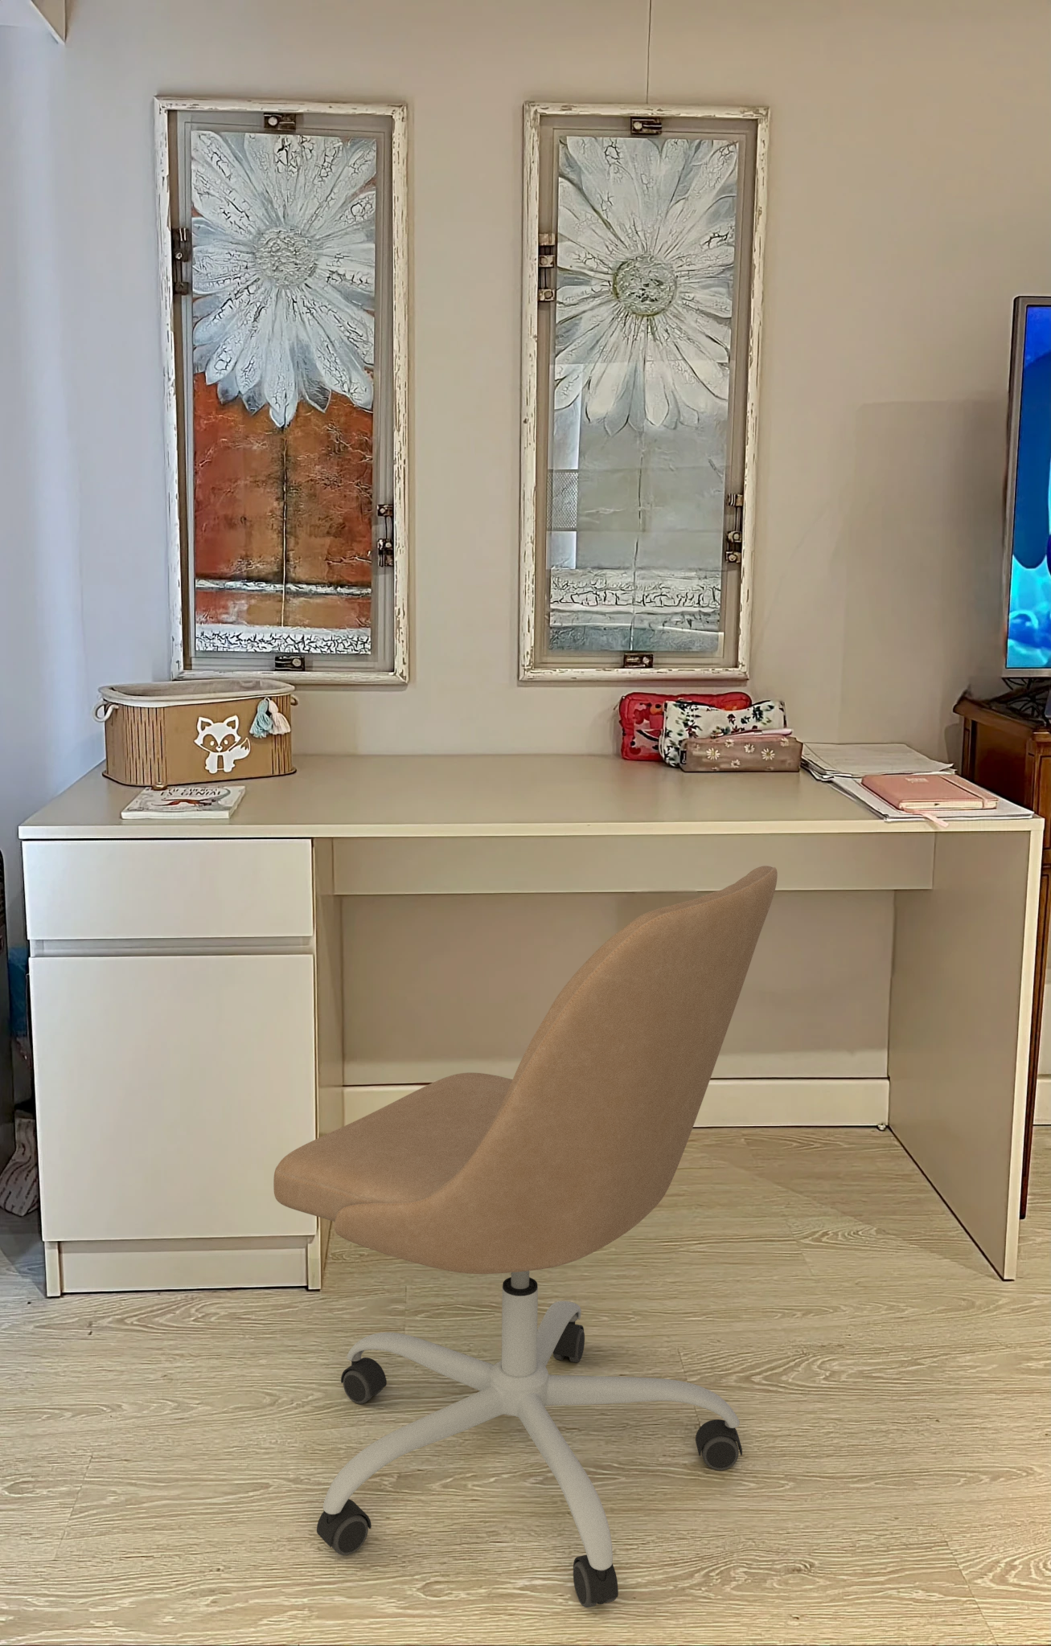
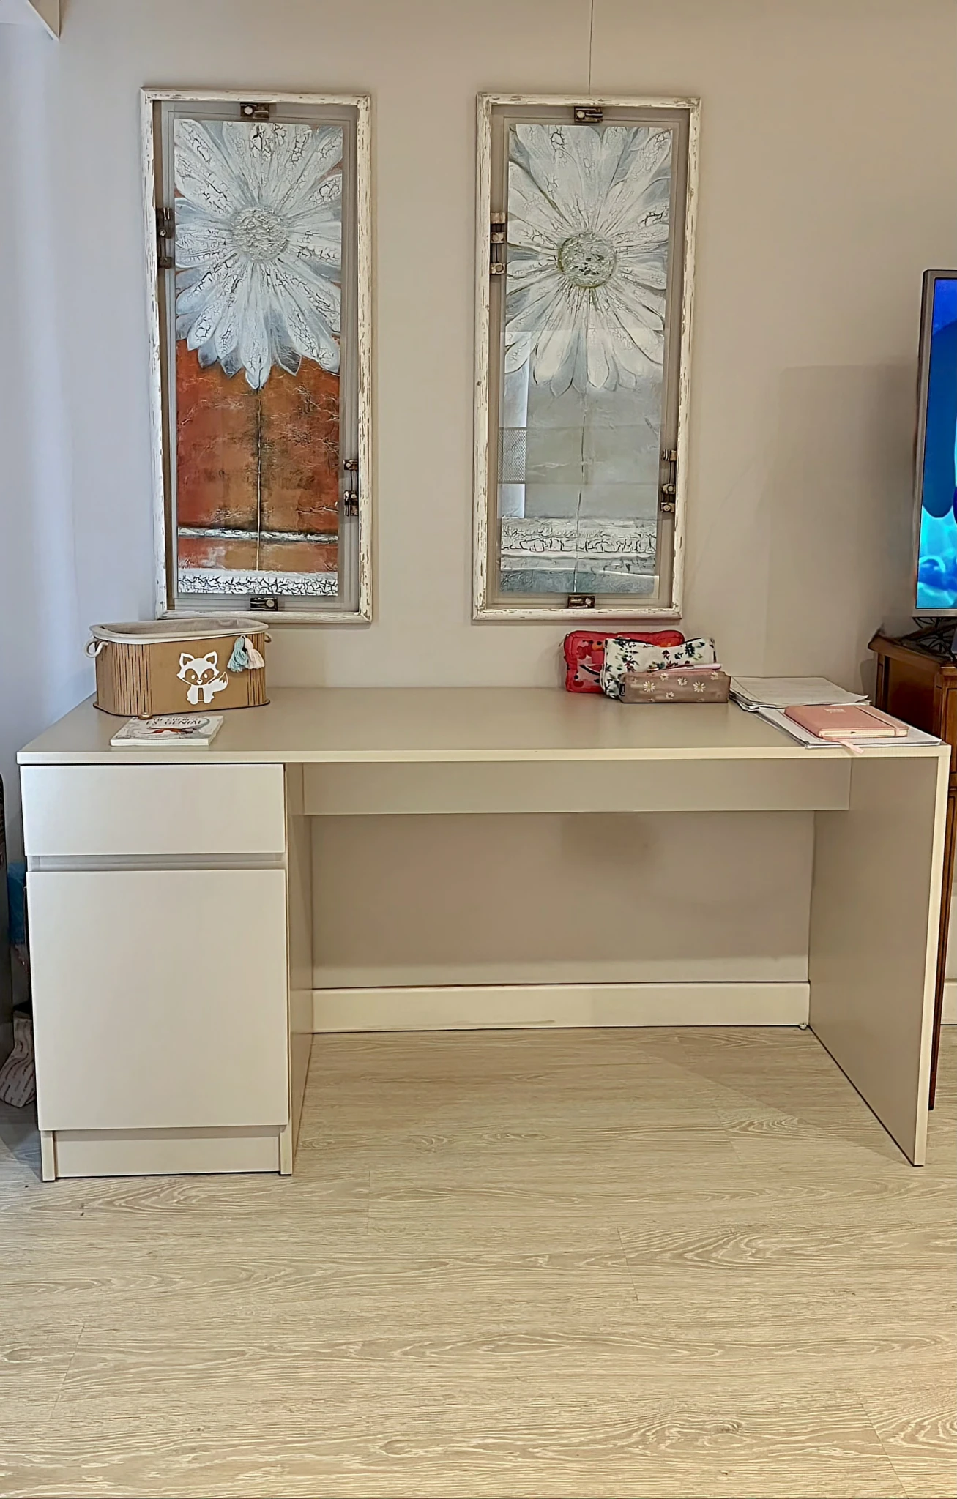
- office chair (520, 1172)
